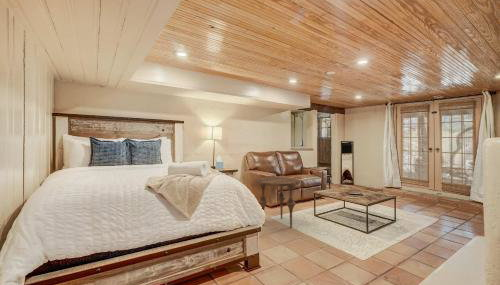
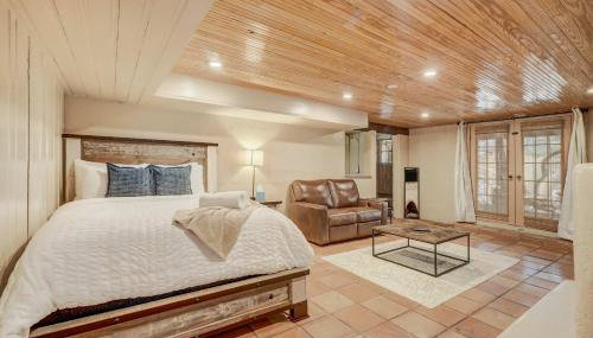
- side table (279, 200)
